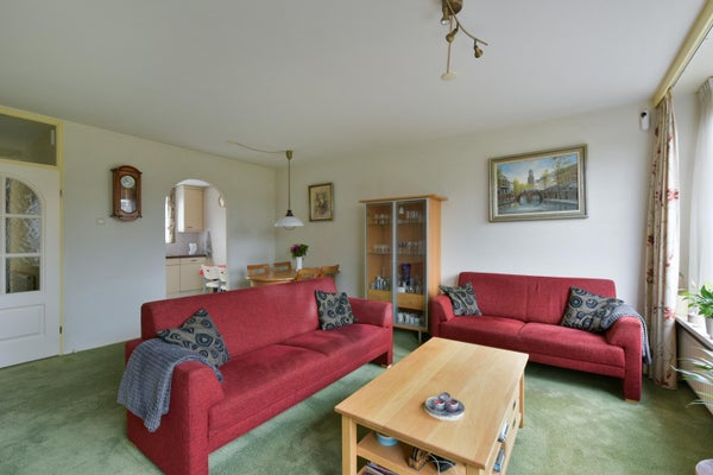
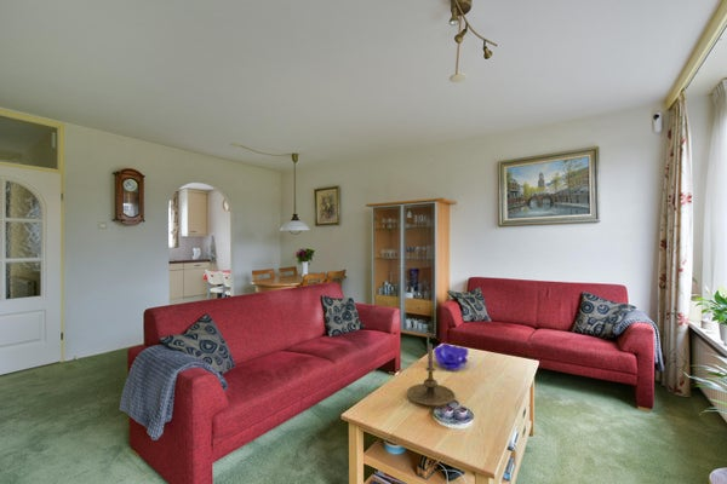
+ decorative bowl (450, 355)
+ candle holder (430, 369)
